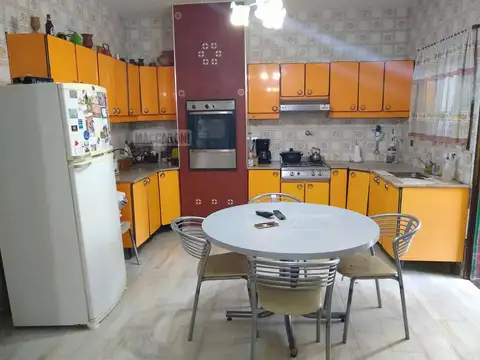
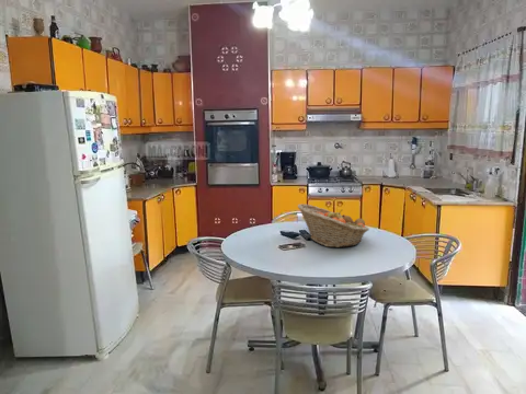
+ fruit basket (331, 222)
